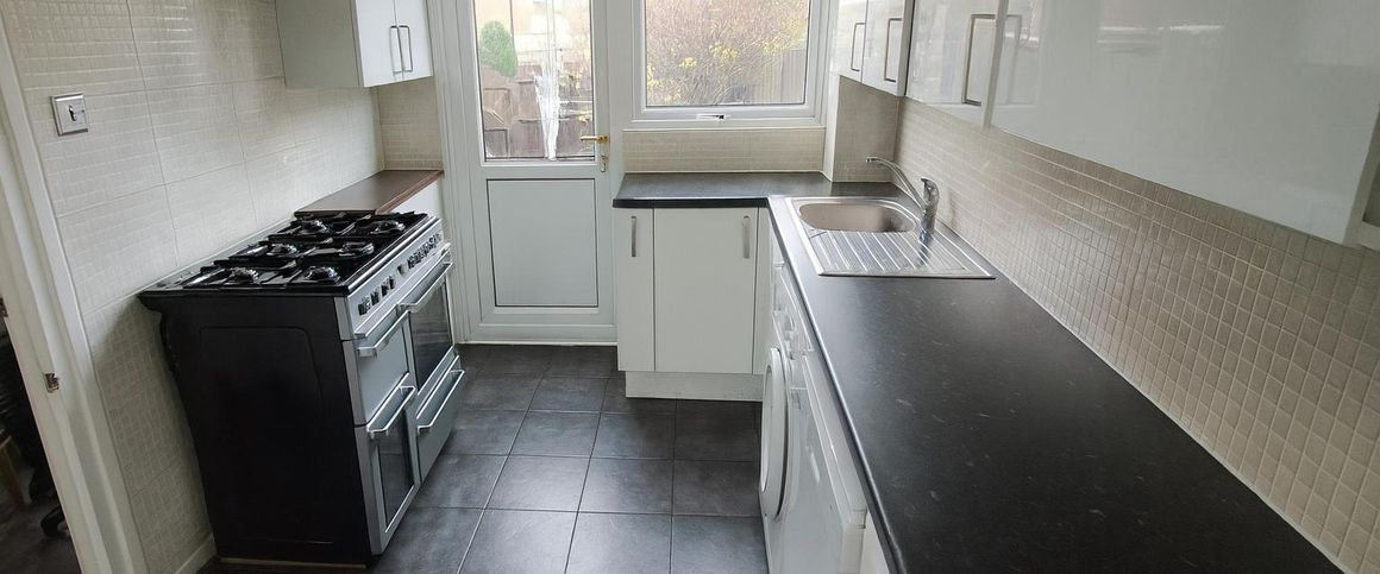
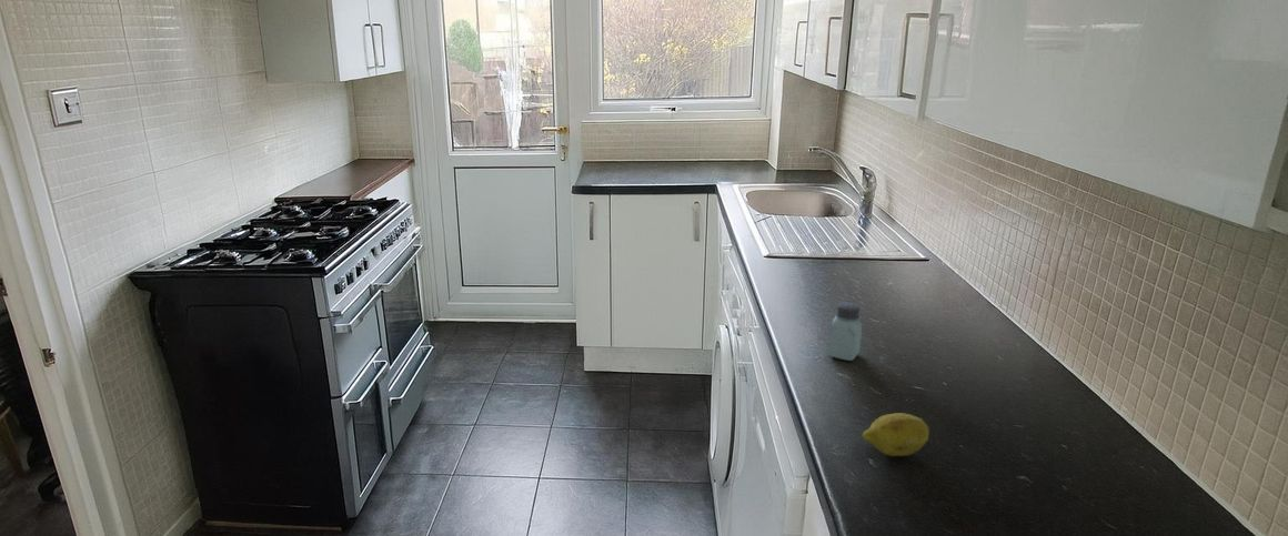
+ saltshaker (845, 330)
+ fruit (895, 434)
